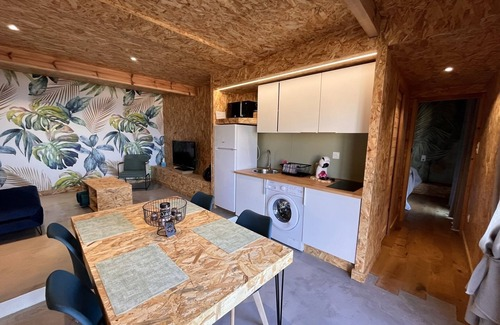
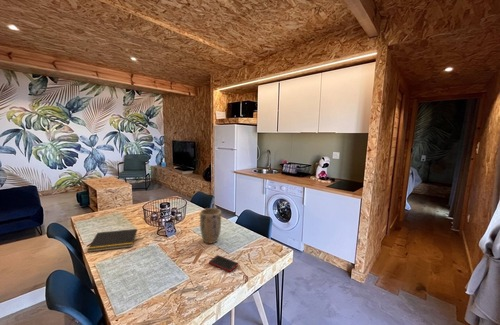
+ cell phone (223, 263)
+ notepad (114, 239)
+ plant pot (210, 225)
